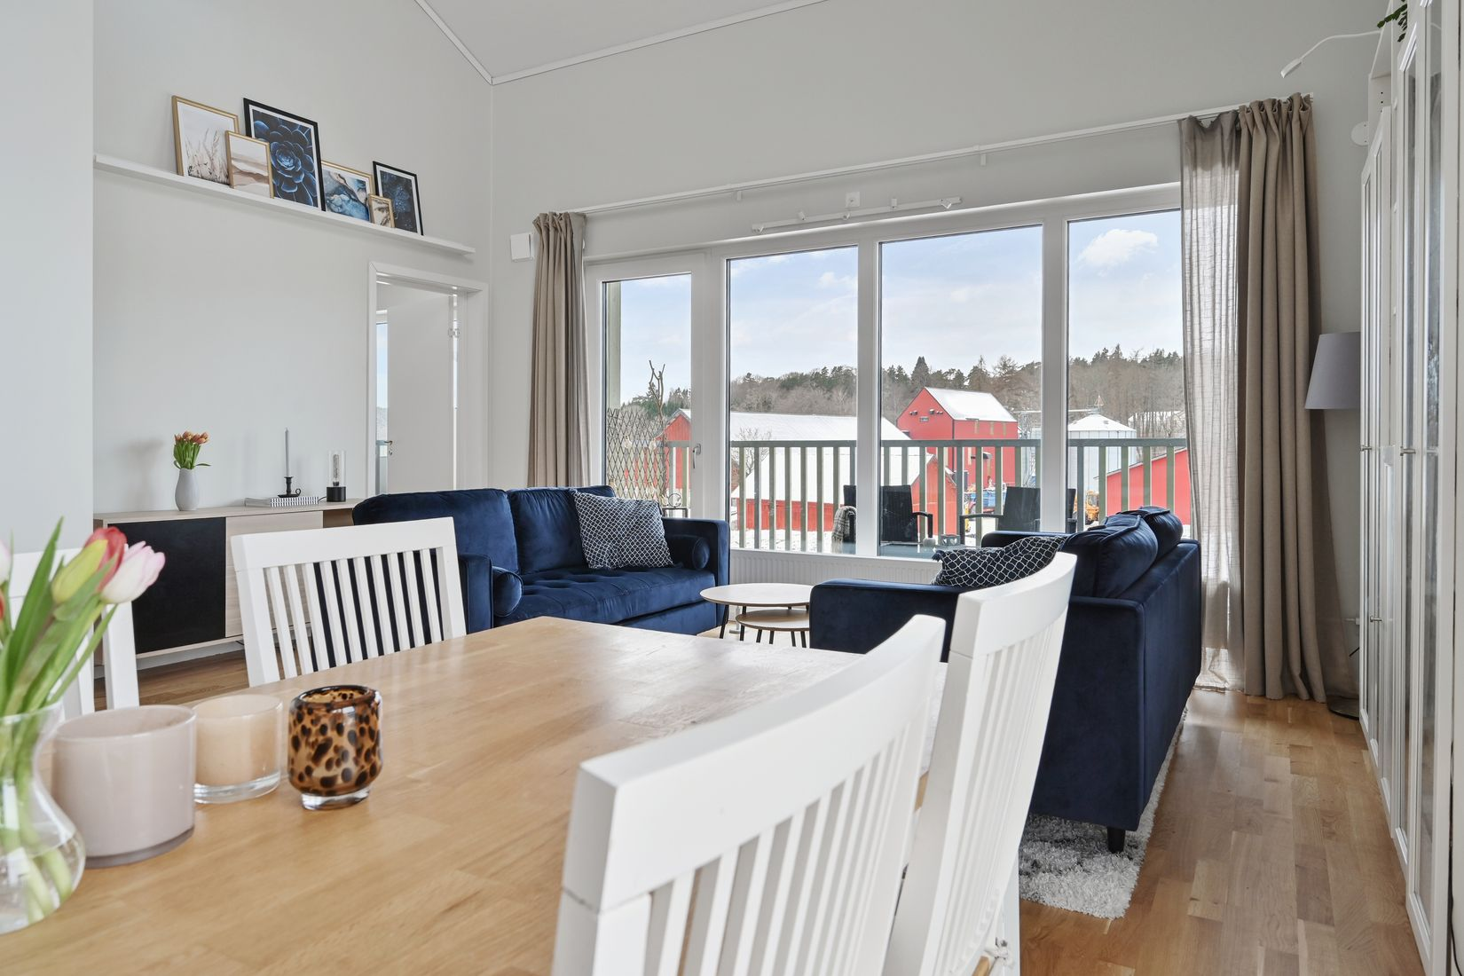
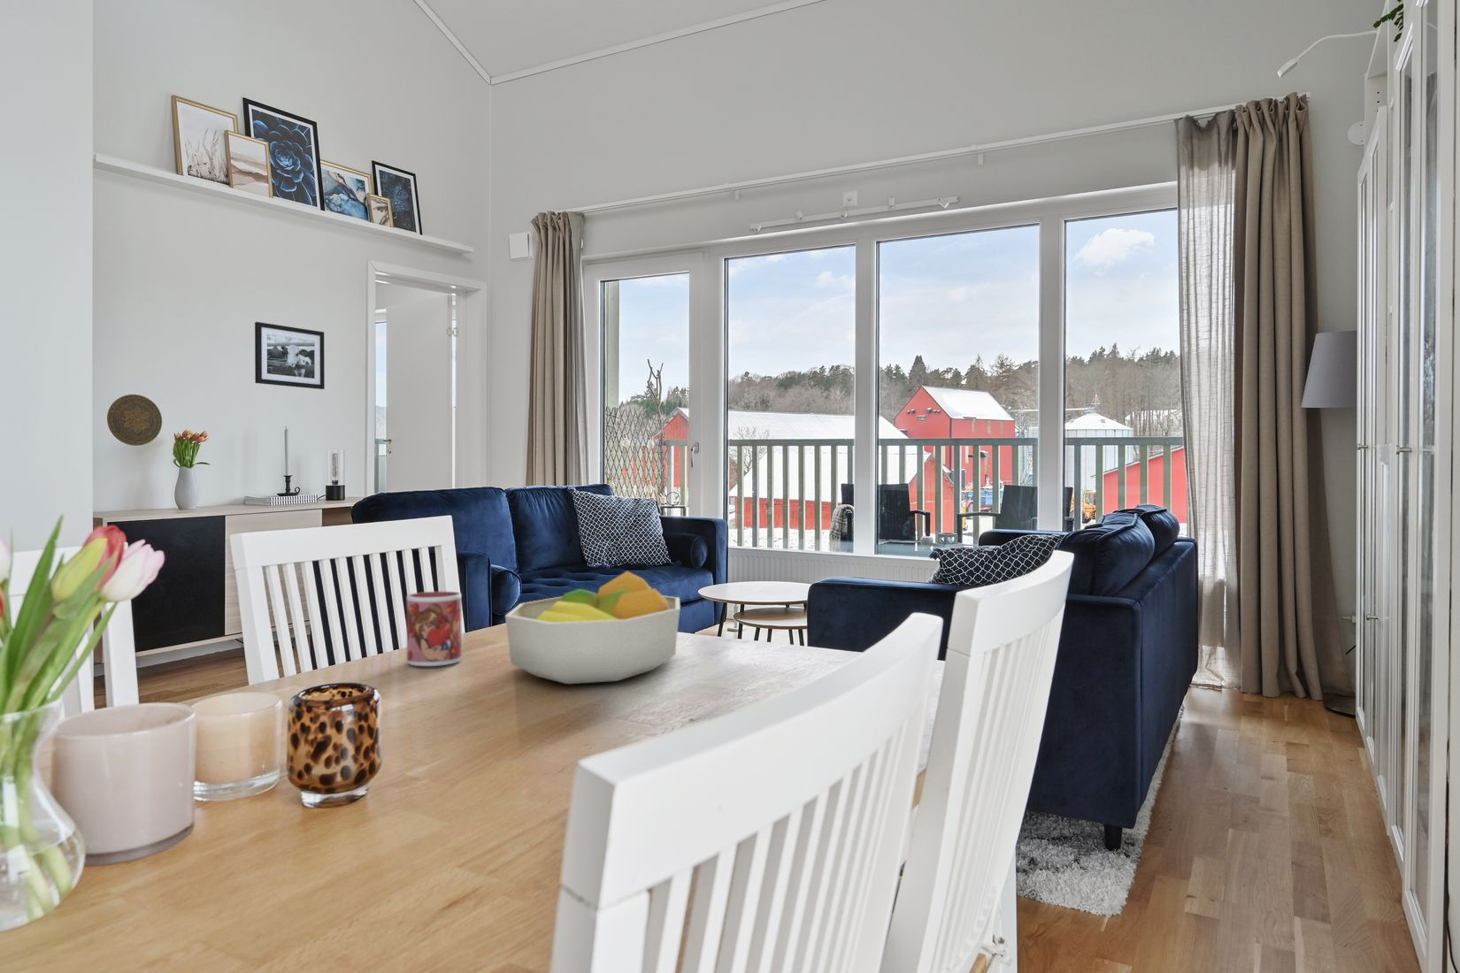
+ mug (438, 626)
+ decorative plate (136, 419)
+ picture frame (290, 356)
+ fruit bowl (599, 622)
